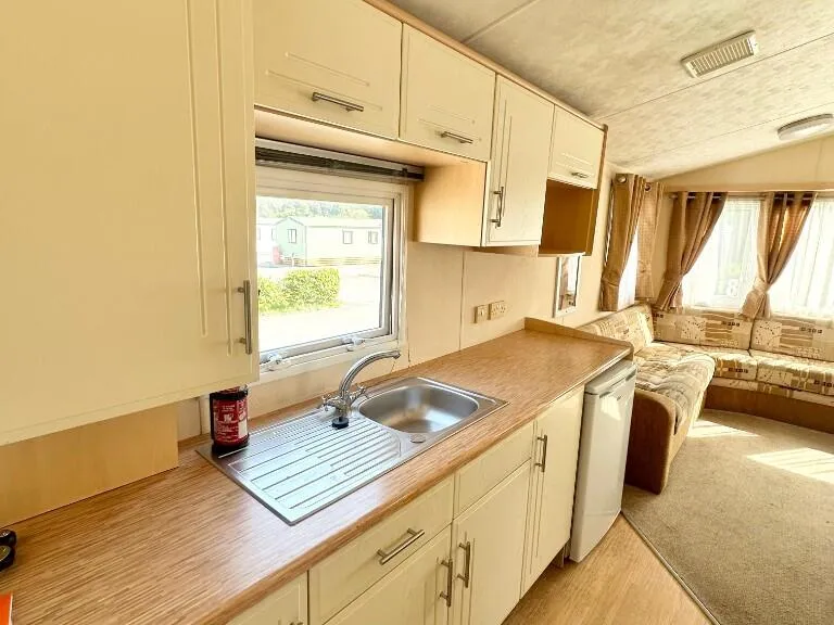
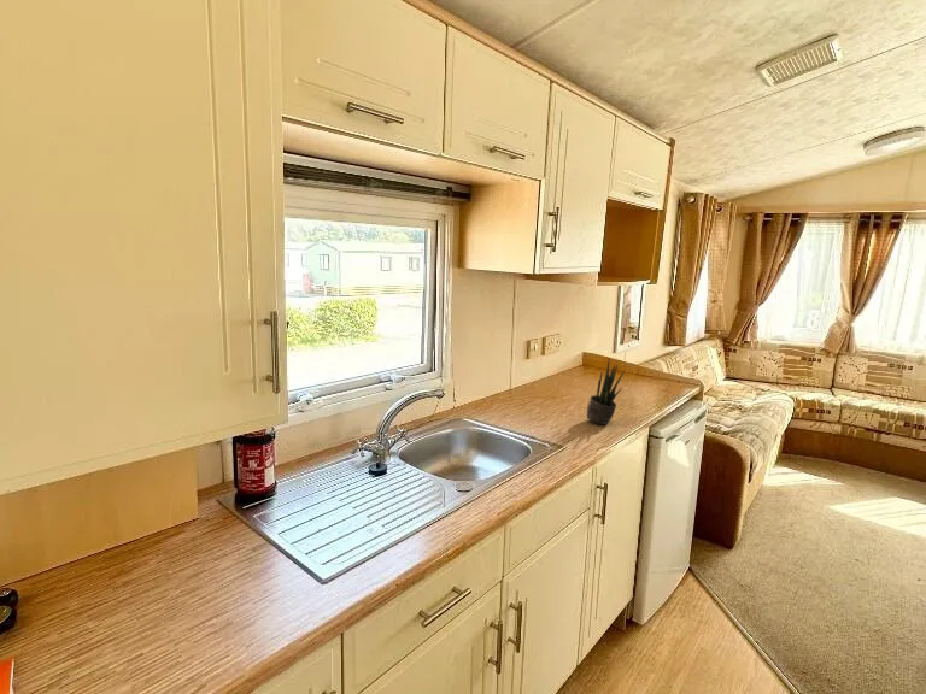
+ potted plant (605, 390)
